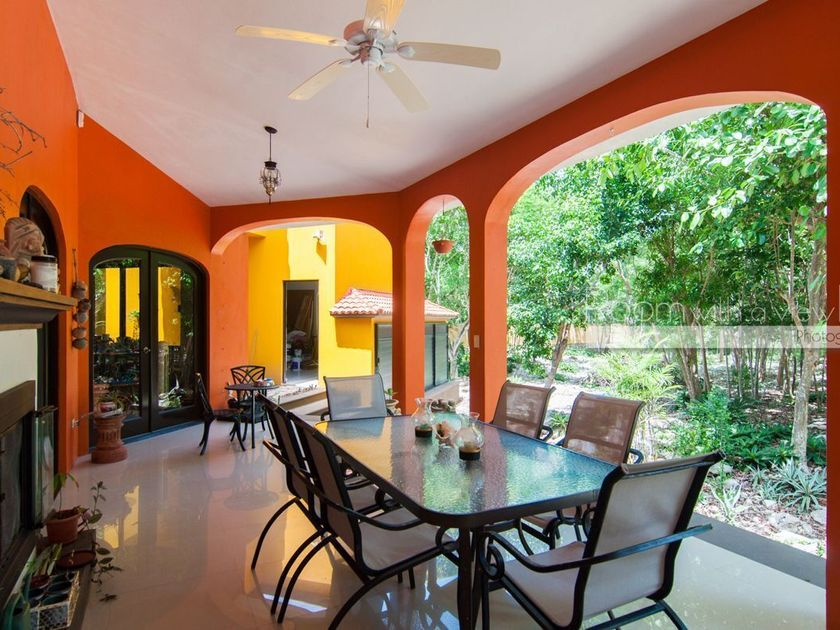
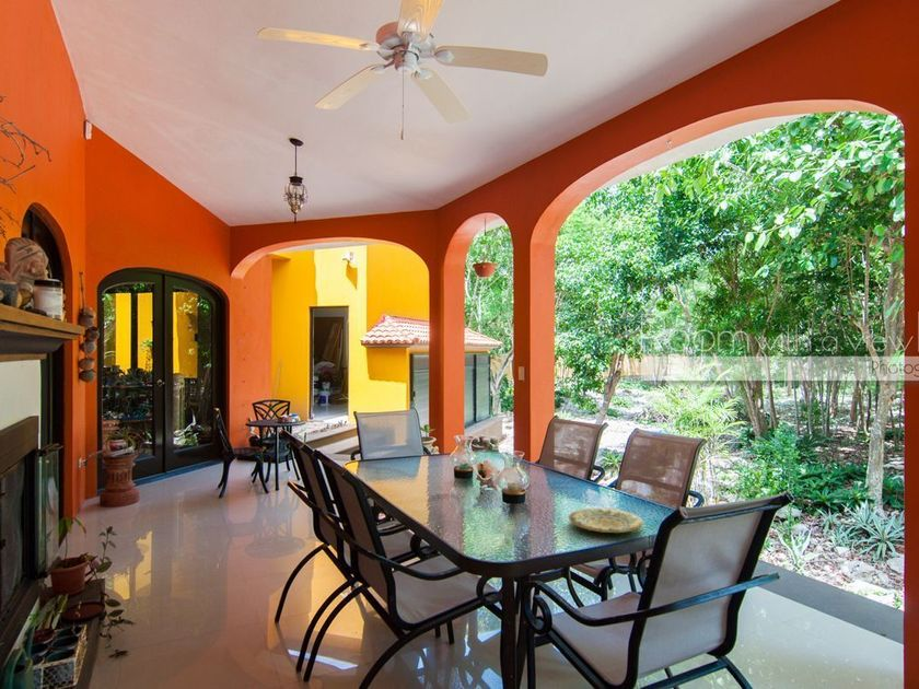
+ plate (605, 523)
